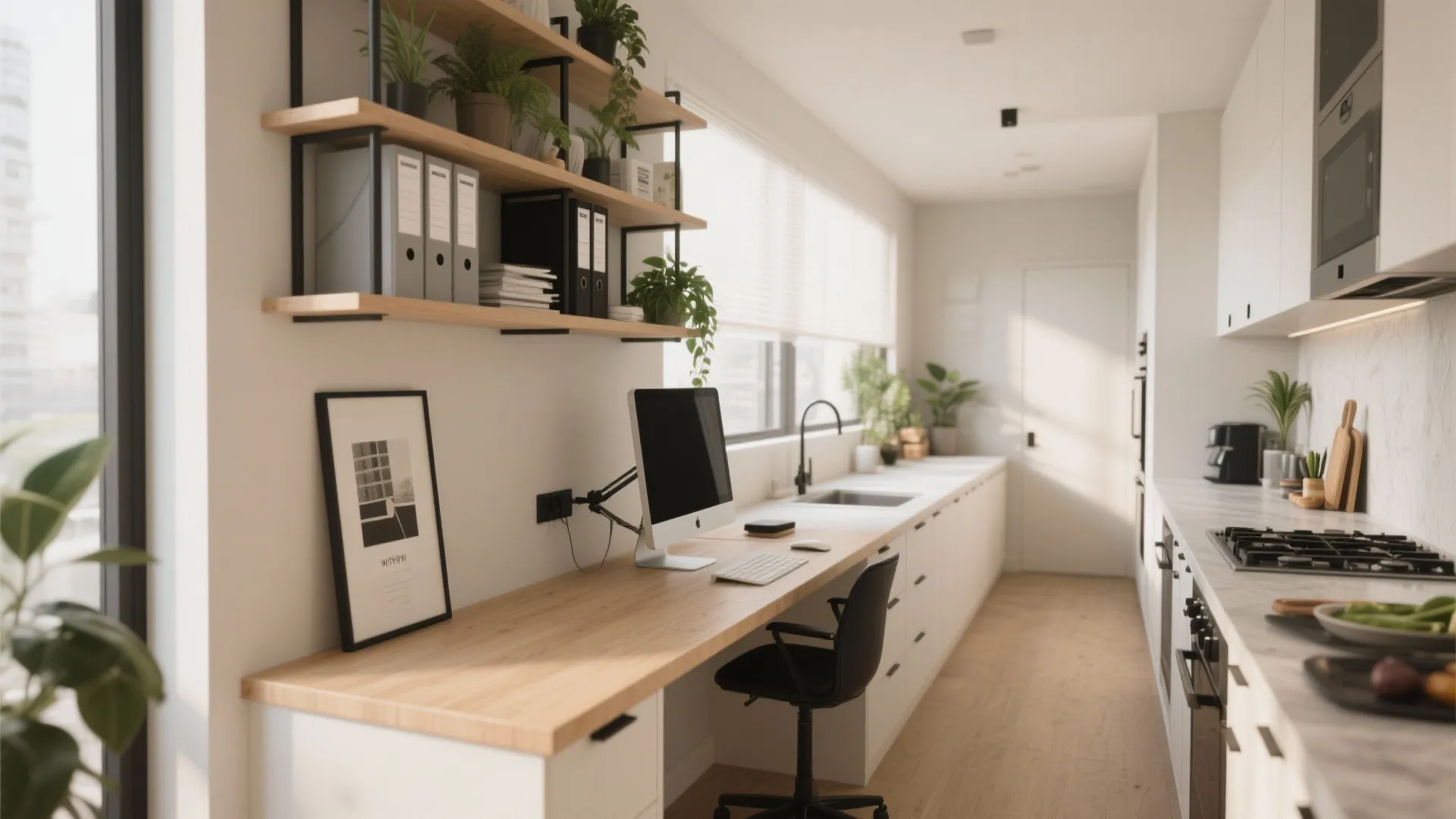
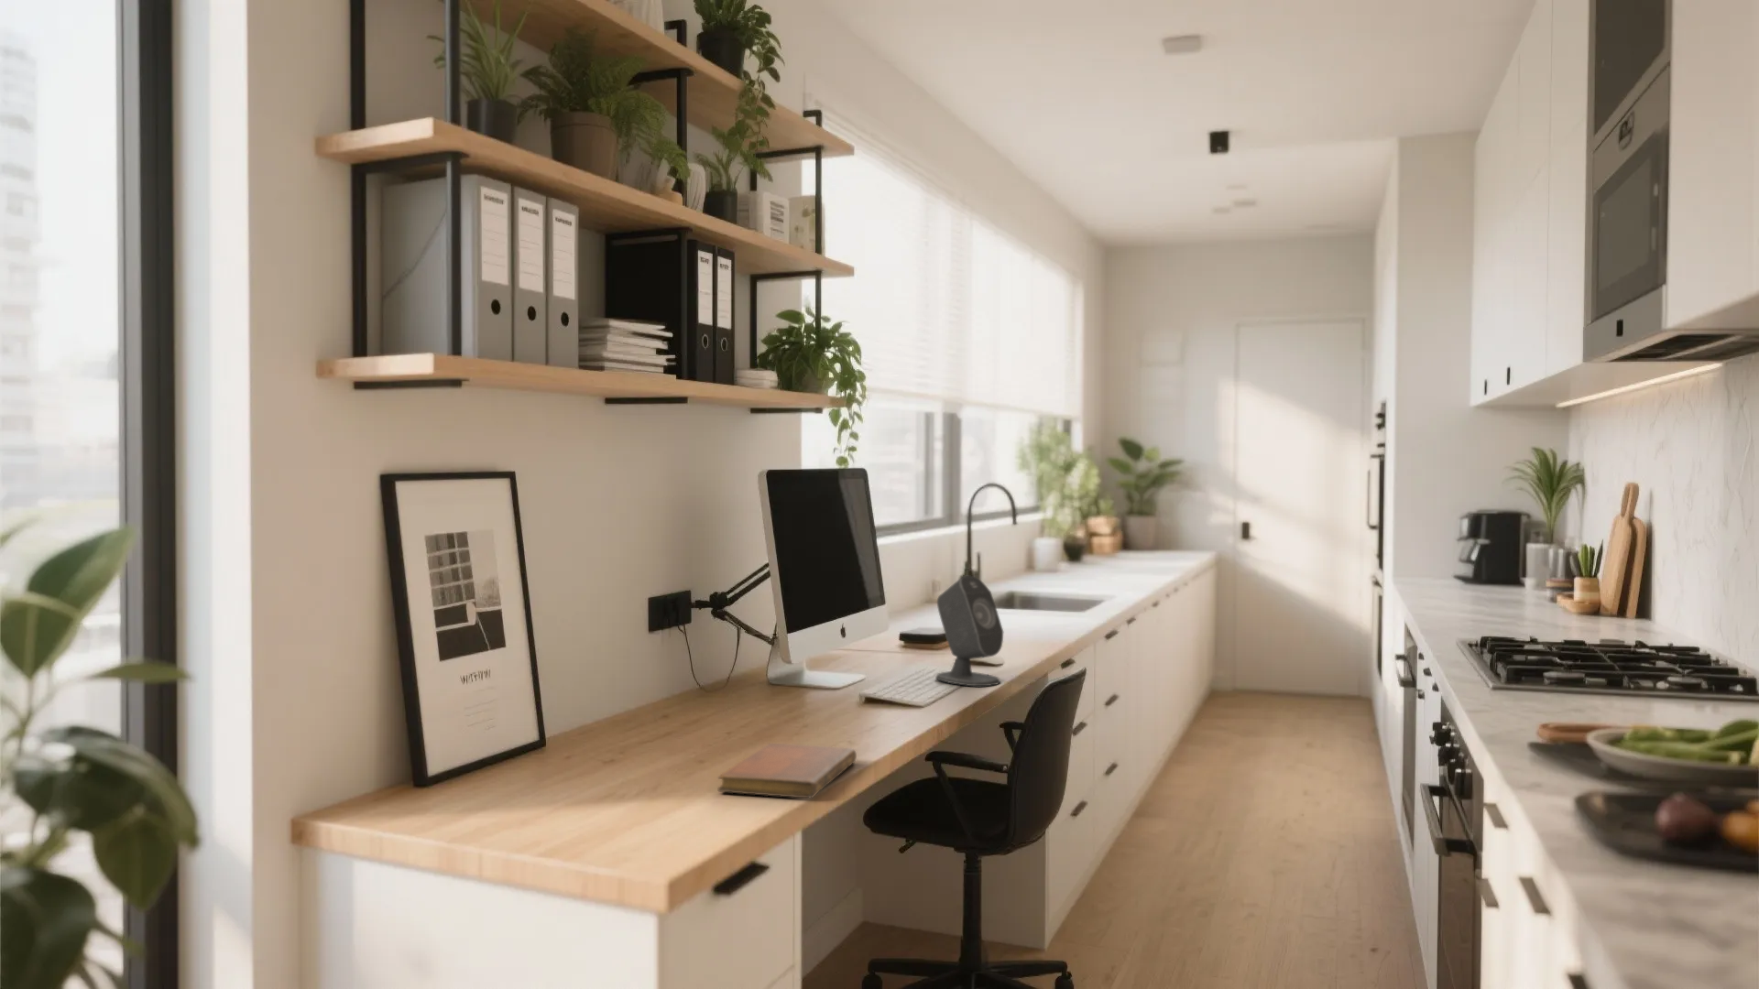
+ speaker (968, 627)
+ notebook (790, 768)
